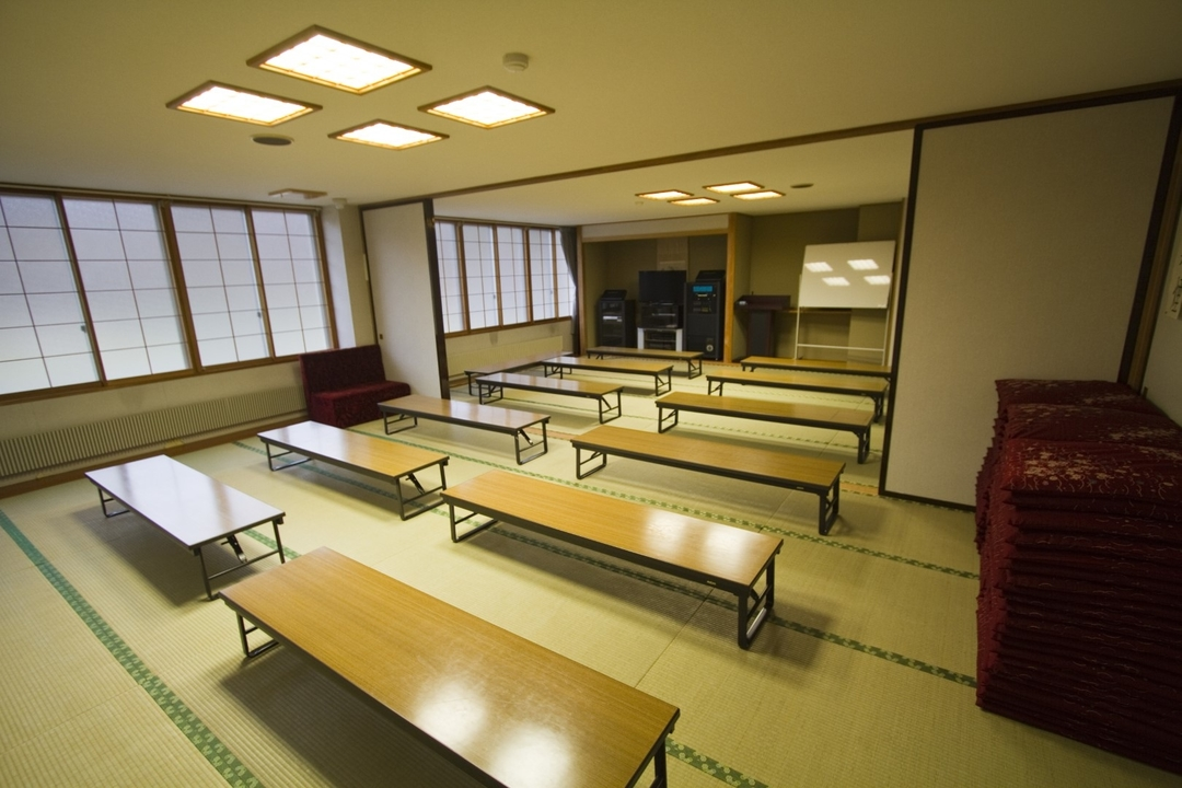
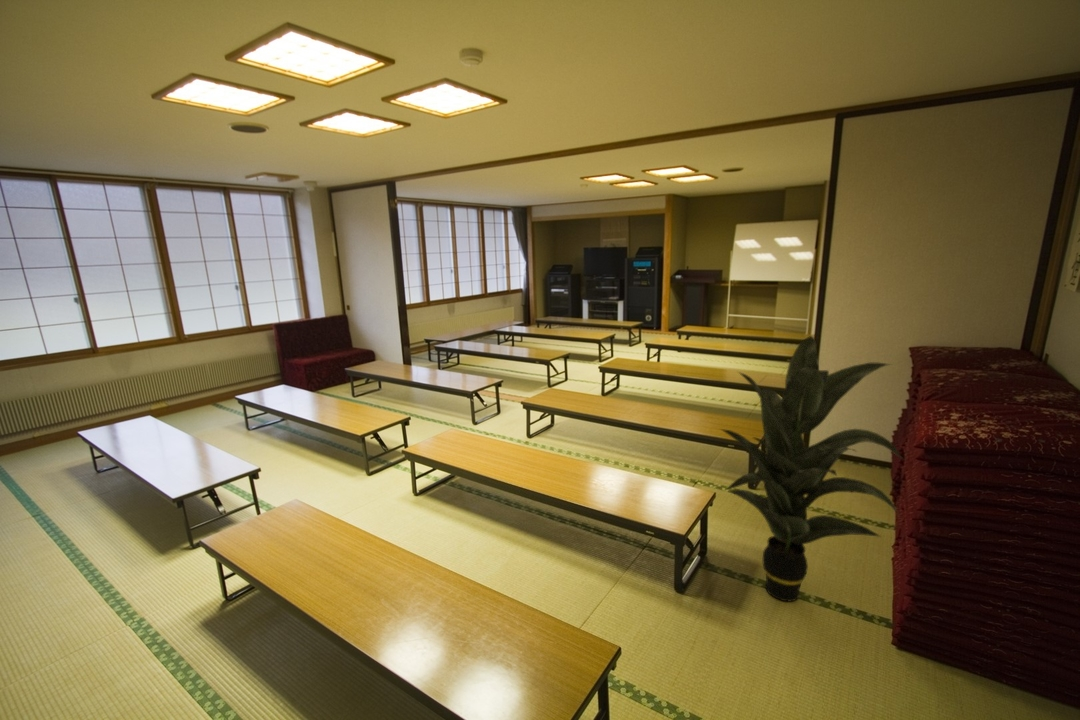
+ indoor plant (801, 471)
